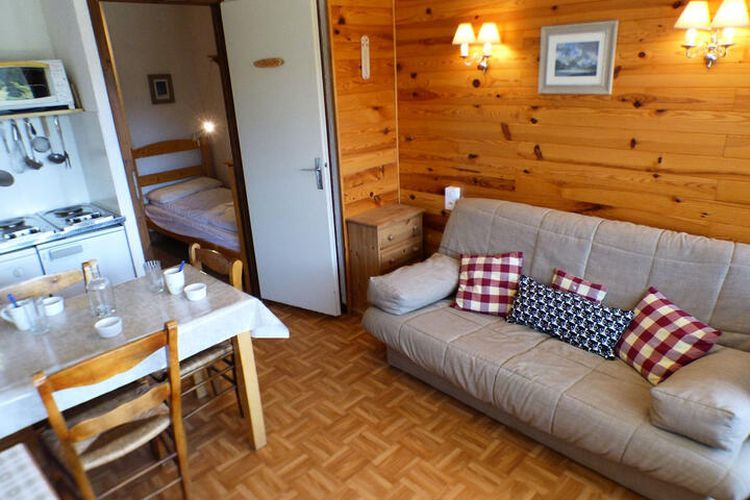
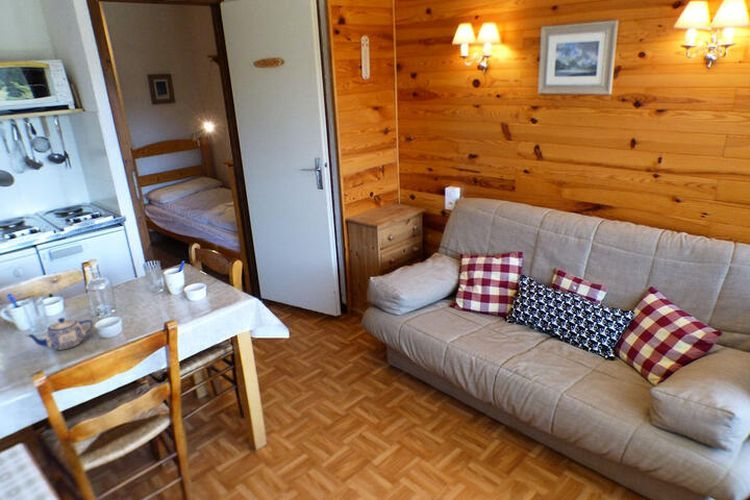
+ teapot (60, 332)
